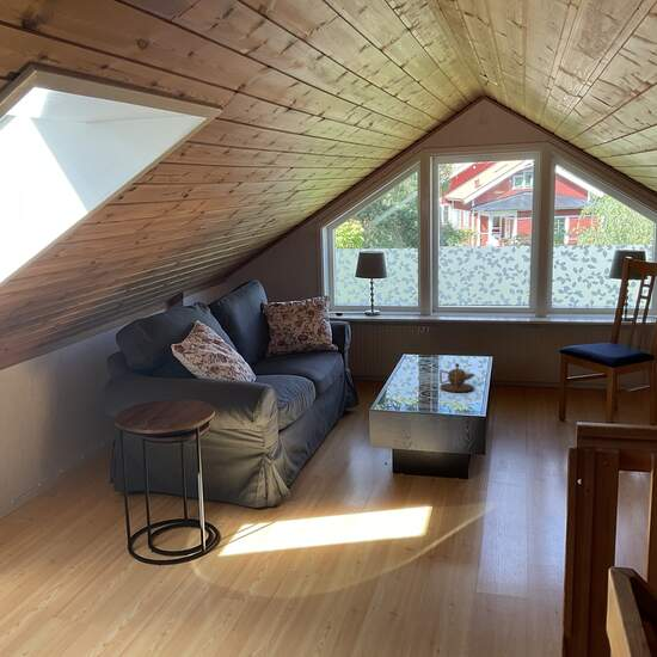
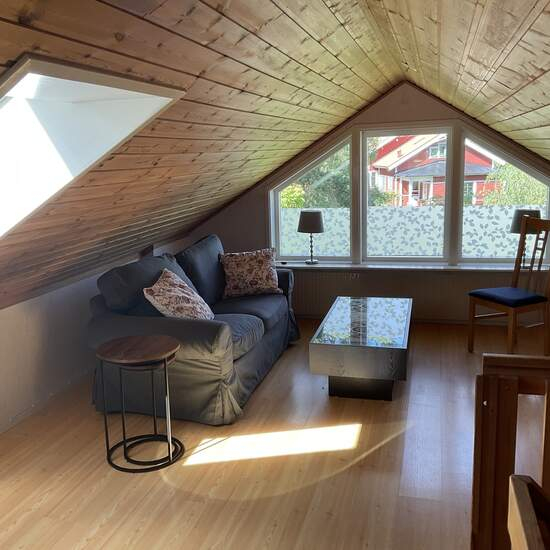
- teapot (456, 375)
